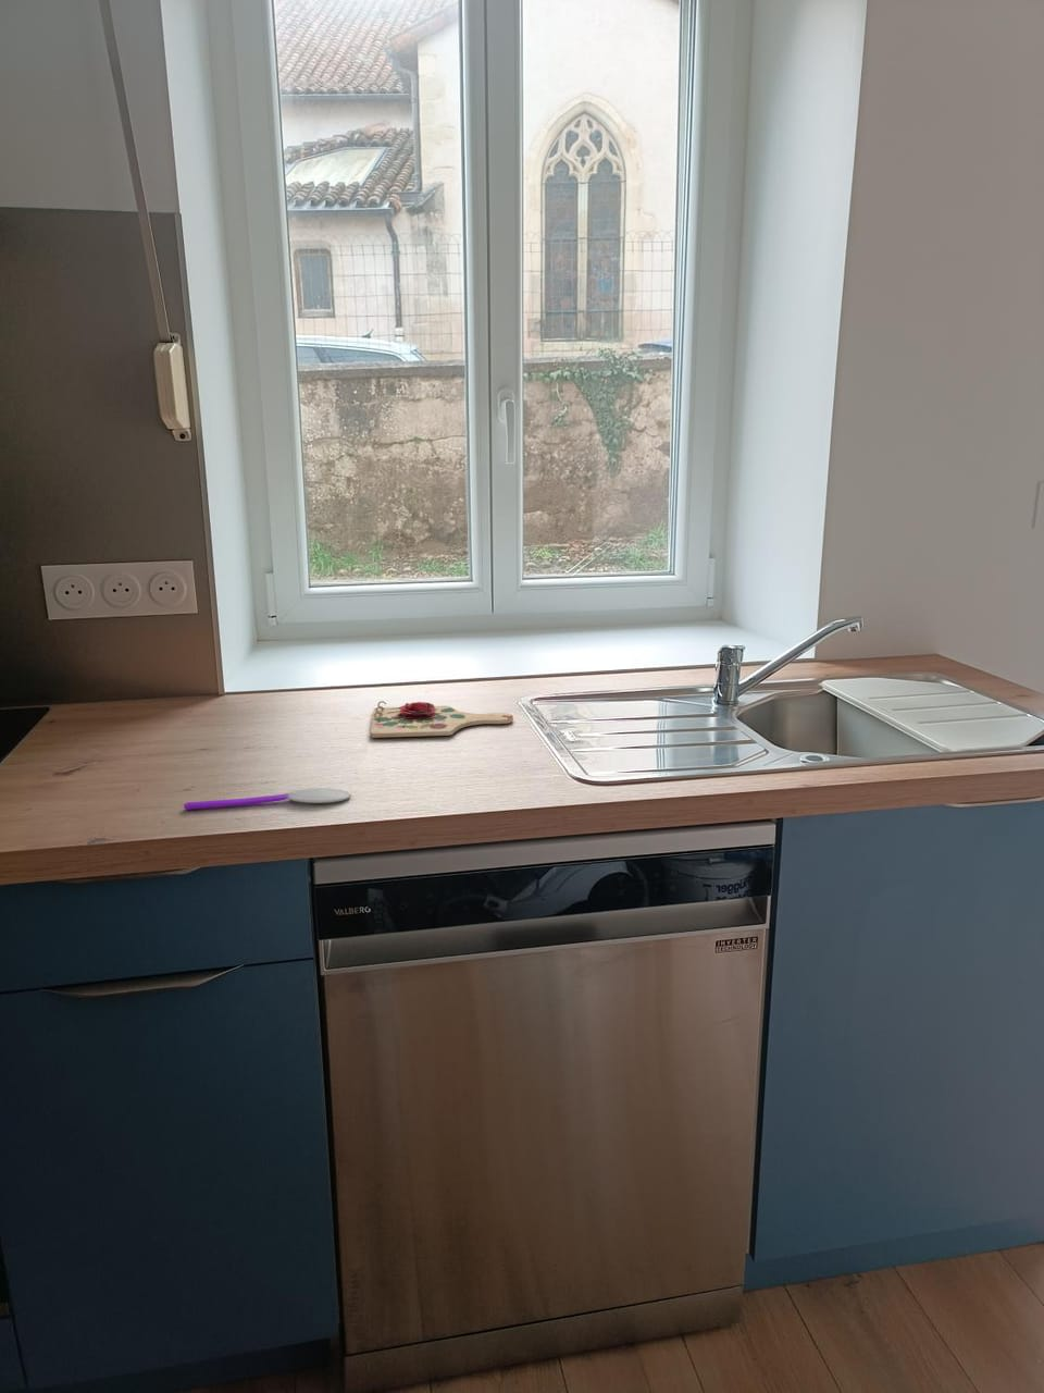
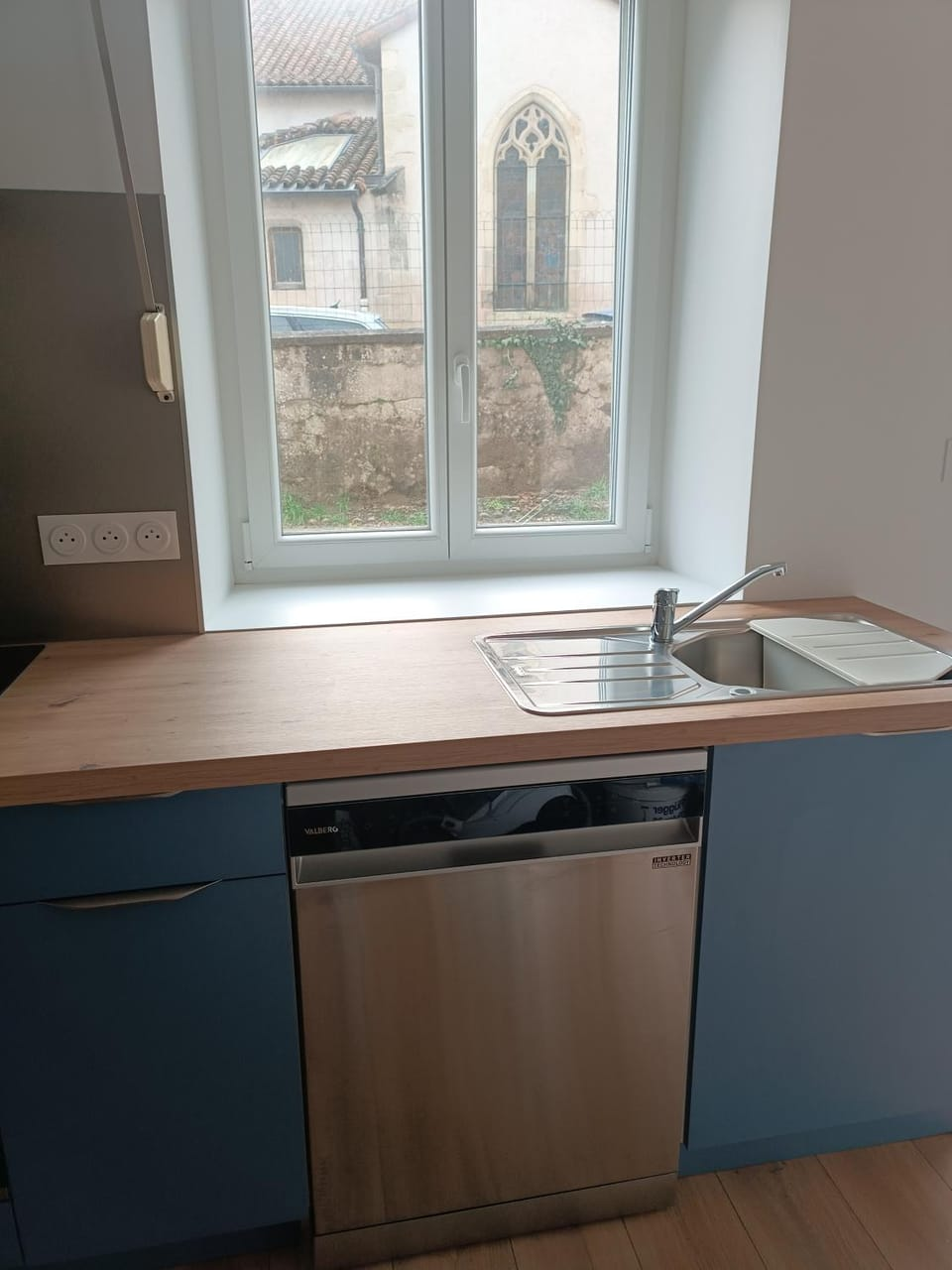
- spoon (269, 797)
- cutting board (443, 714)
